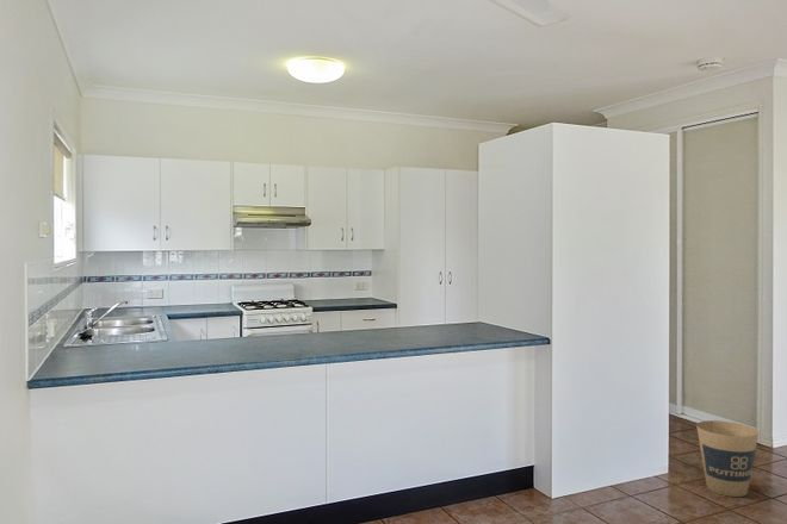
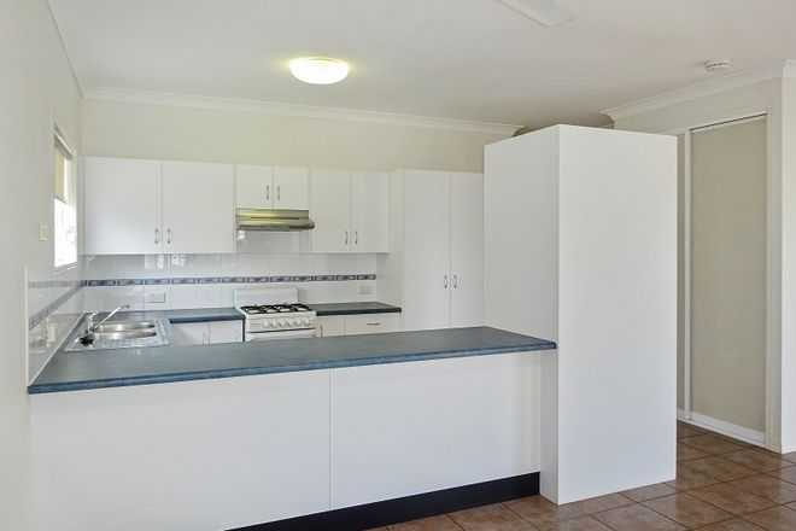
- trash can (726, 458)
